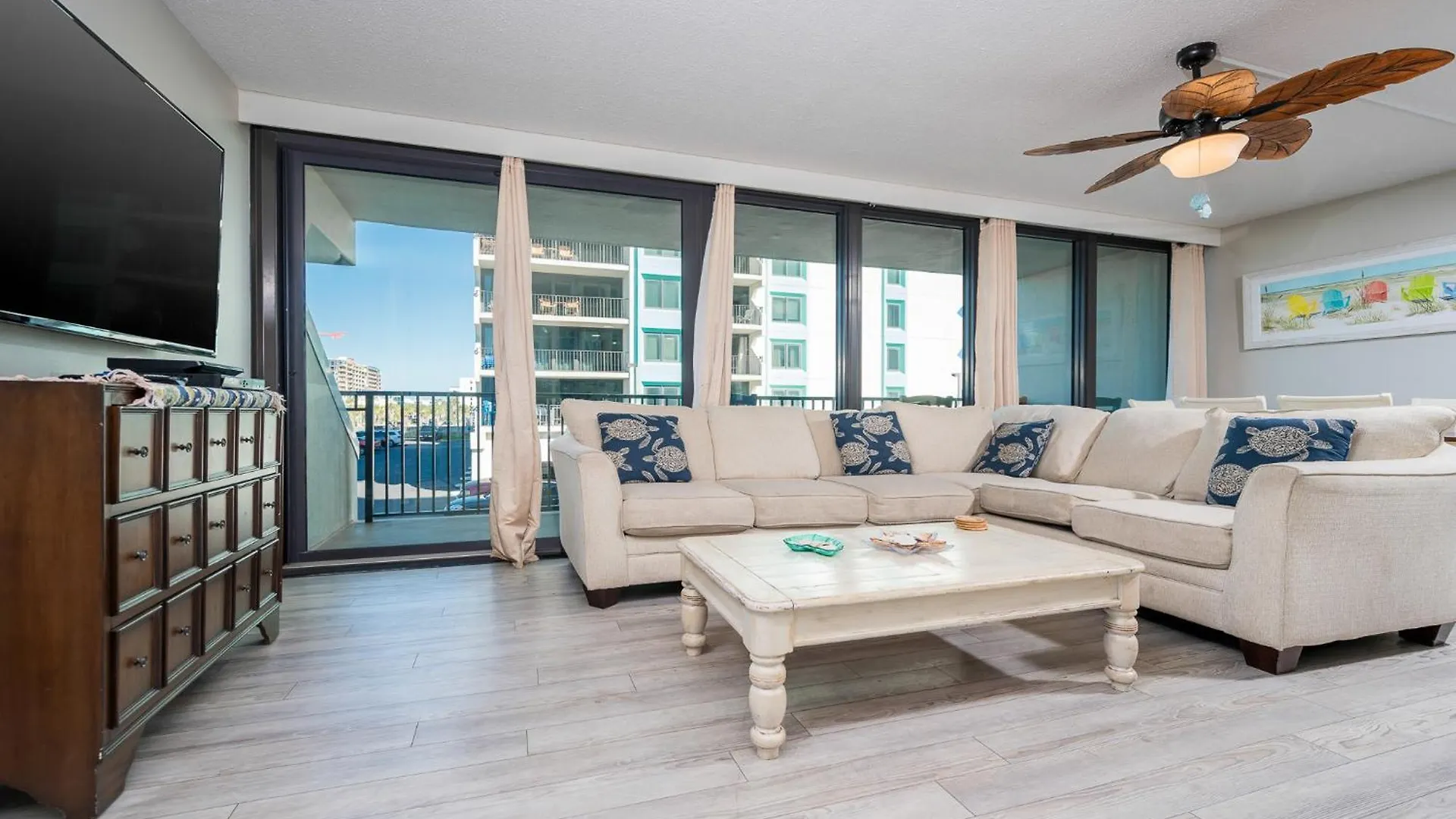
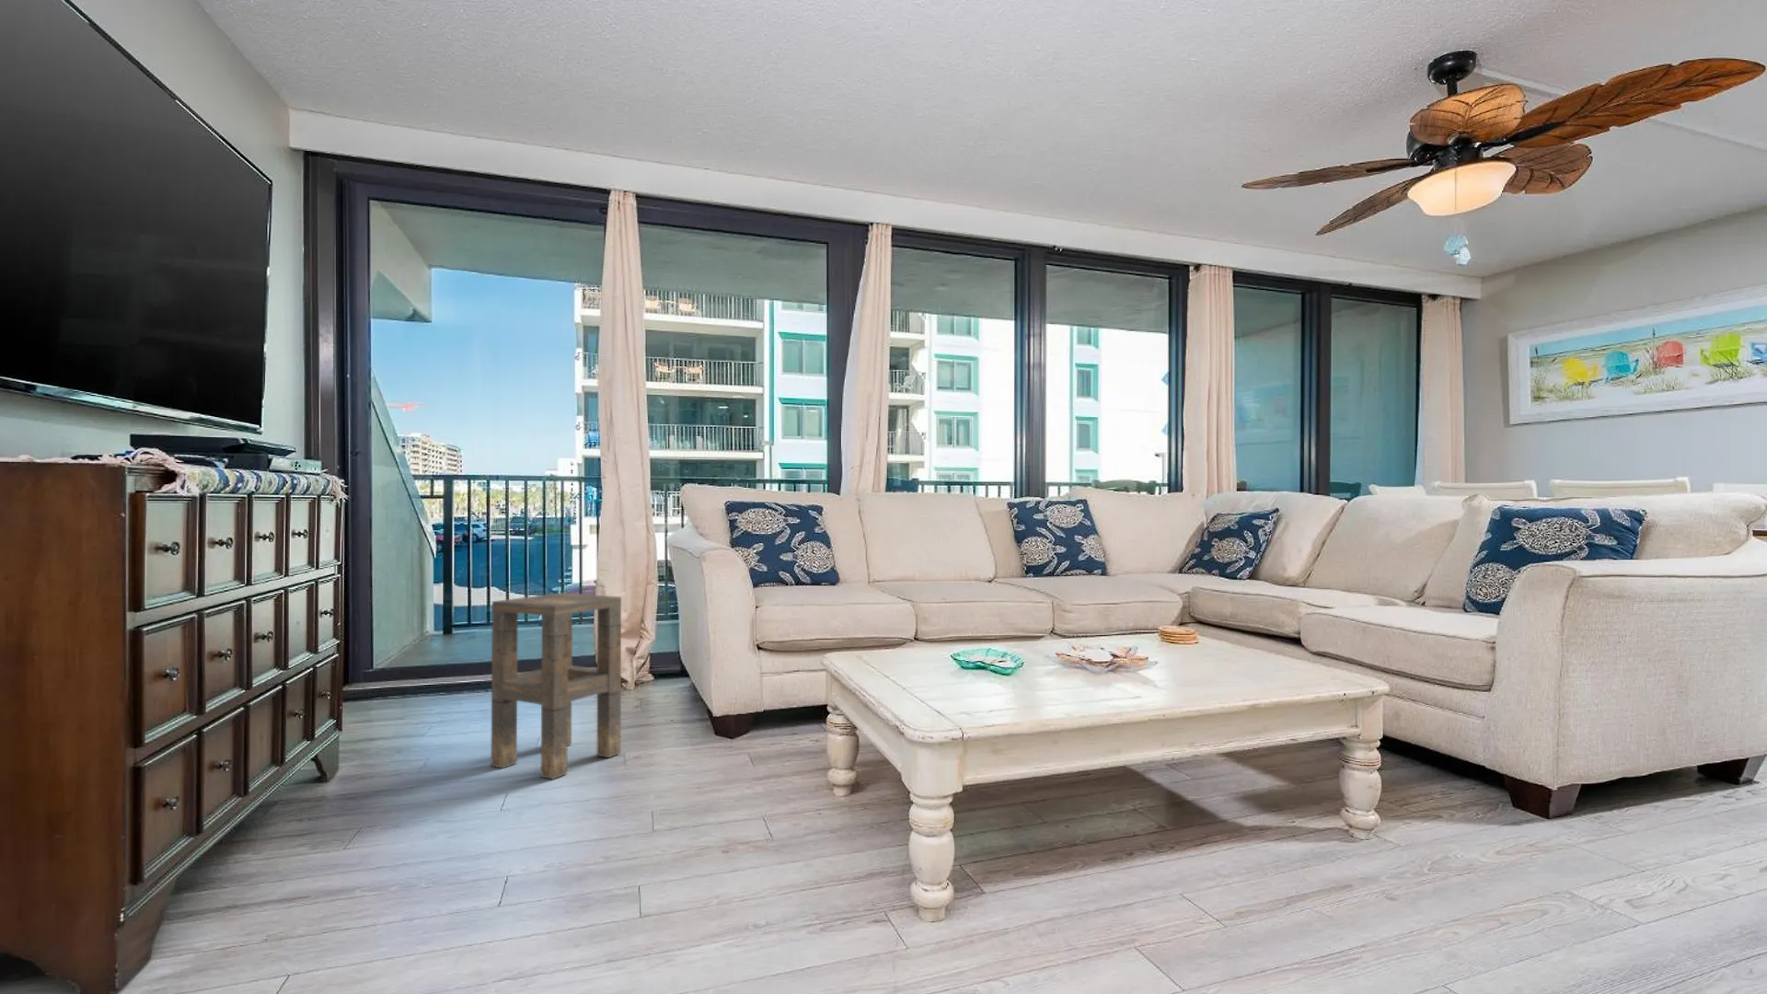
+ side table (558, 678)
